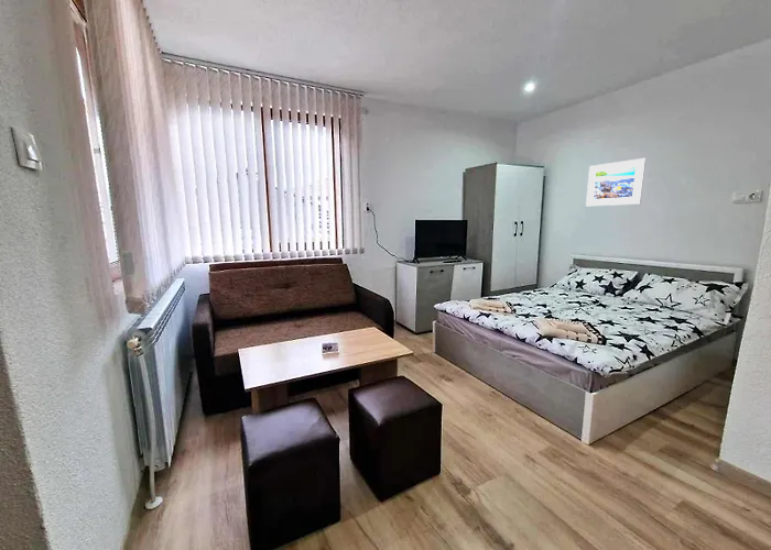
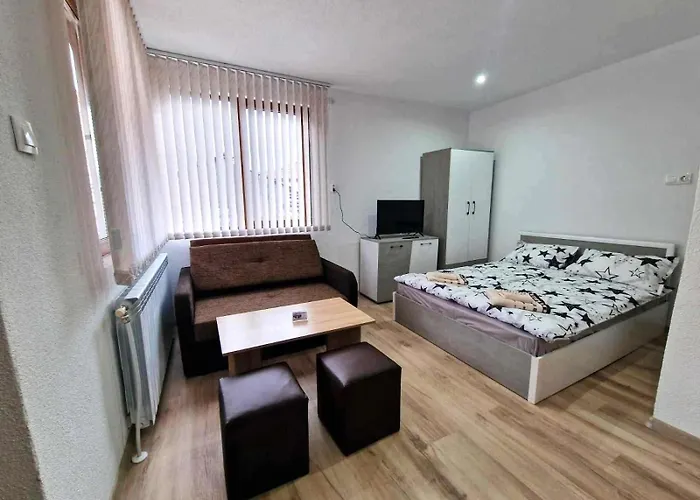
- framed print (613, 184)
